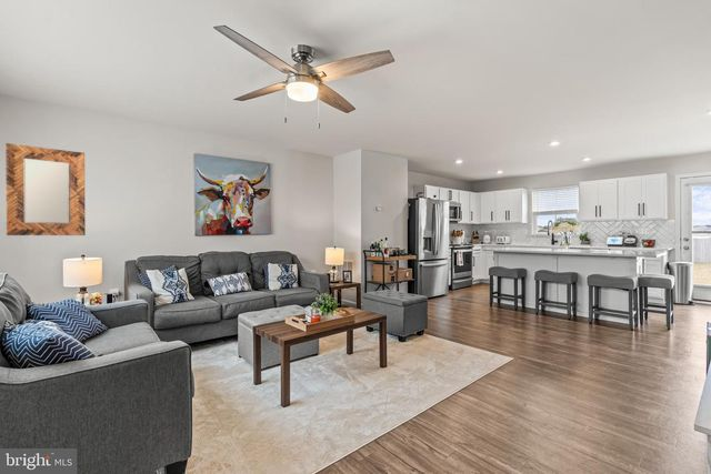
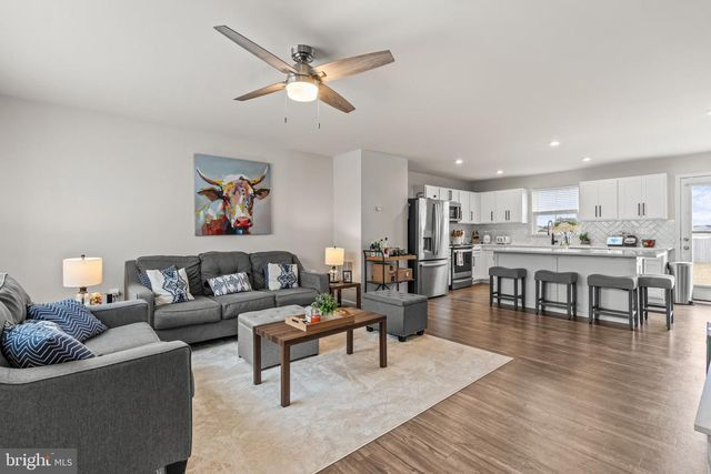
- home mirror (48, 192)
